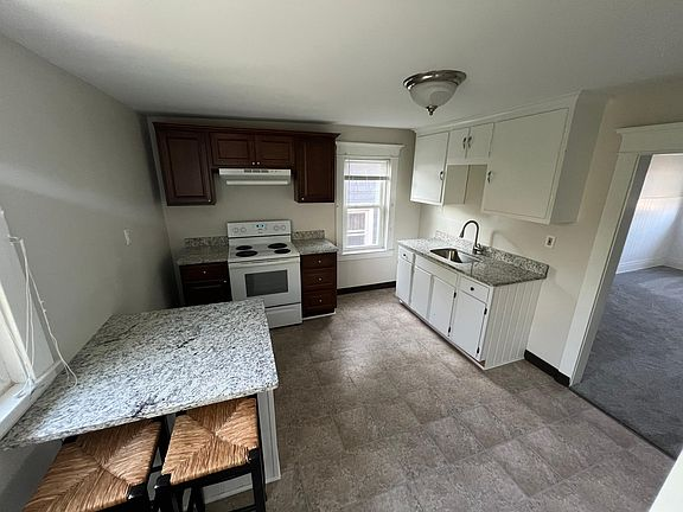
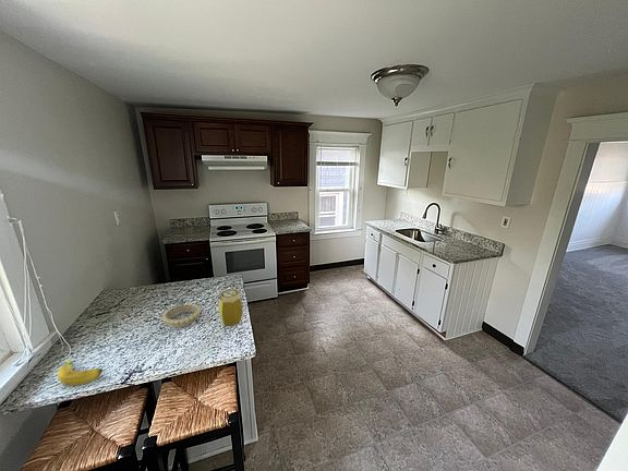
+ jar (230, 307)
+ banana (80, 372)
+ decorative bowl (182, 318)
